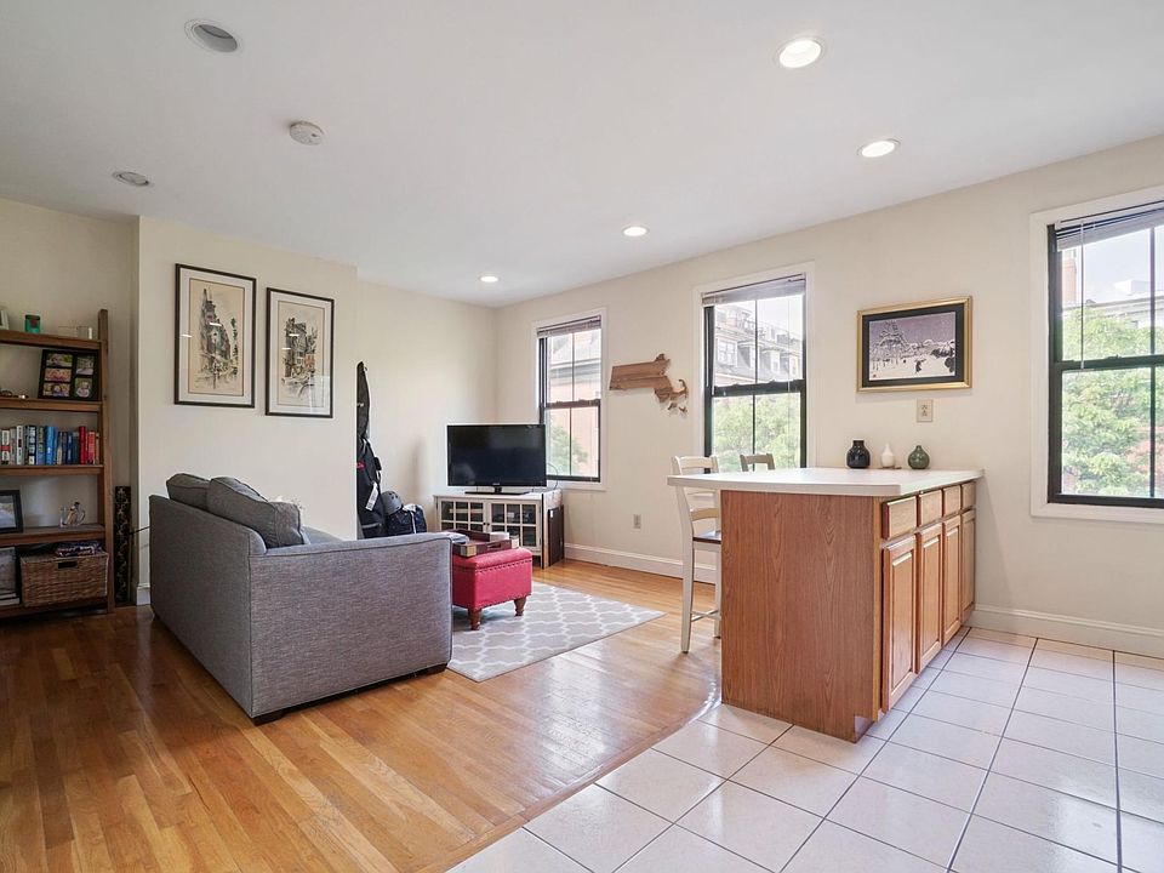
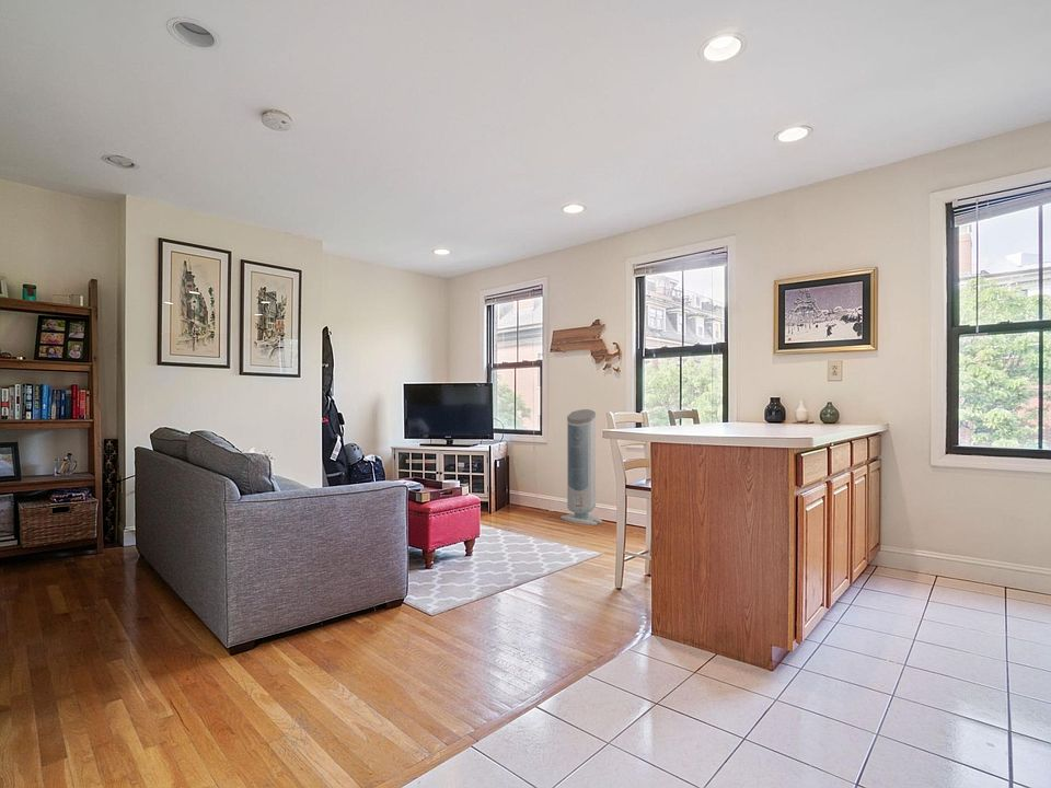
+ air purifier (581, 464)
